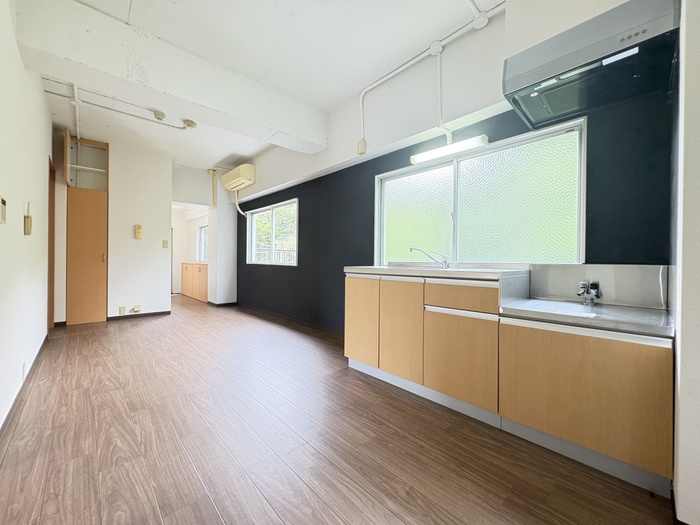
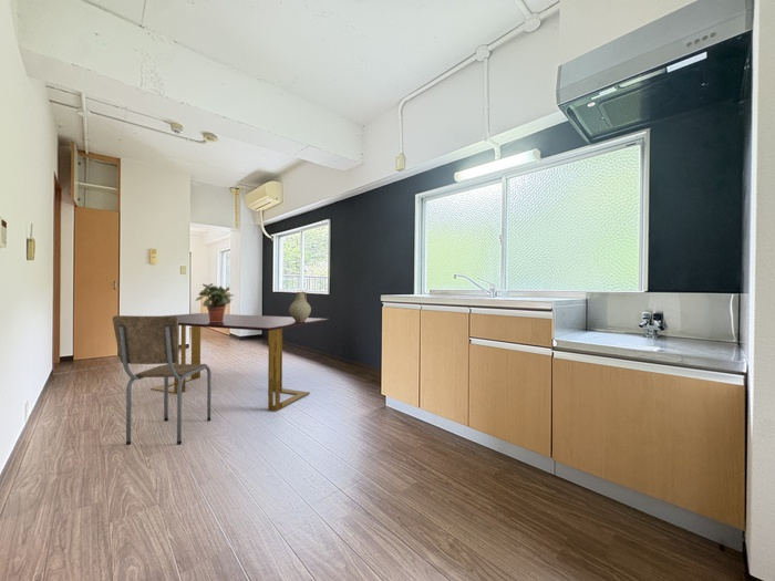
+ dining table (226, 328)
+ potted plant (216, 302)
+ dining chair (167, 373)
+ ceramic jug (300, 305)
